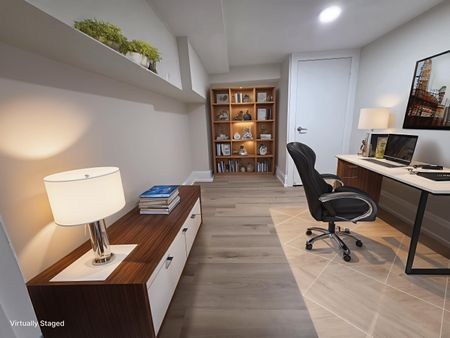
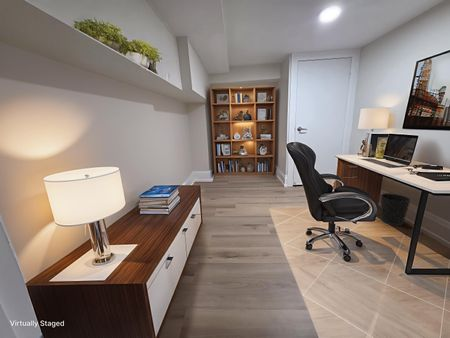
+ wastebasket (393, 209)
